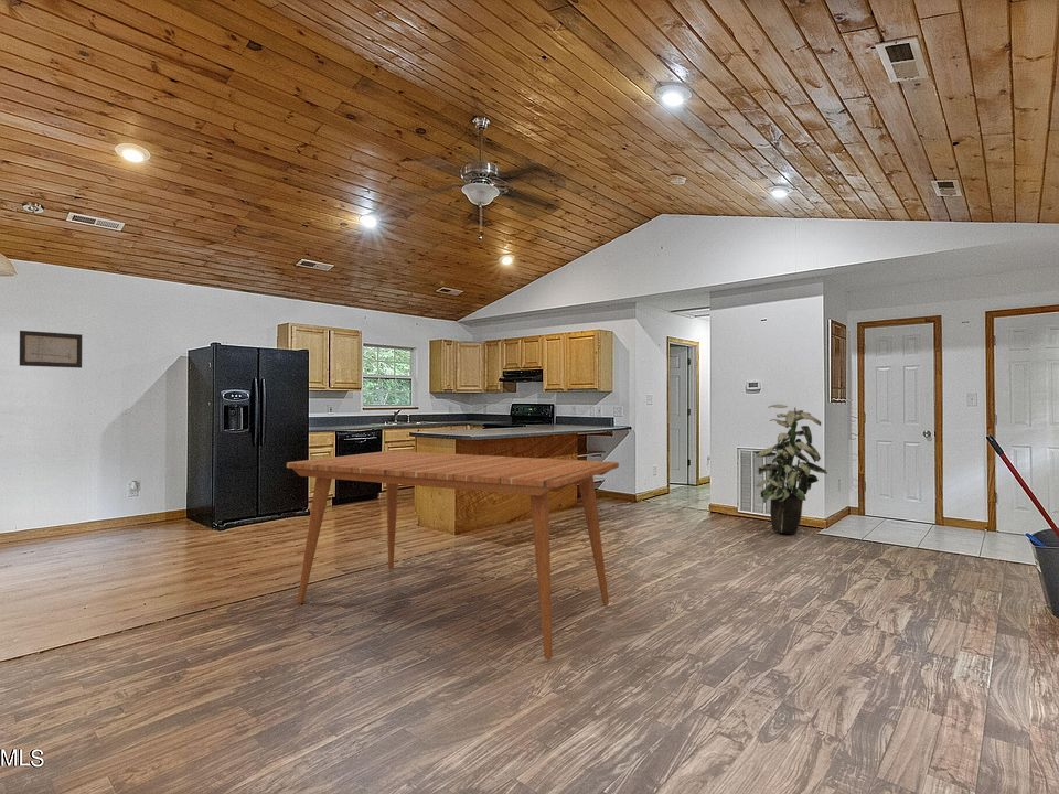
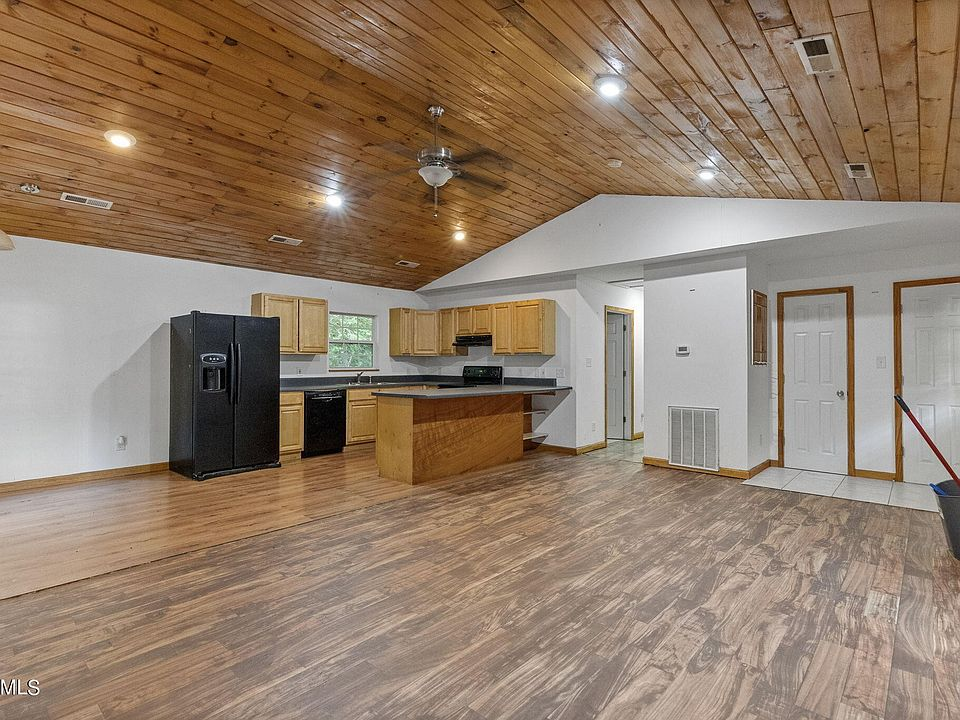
- wall art (51, 350)
- dining table (459, 489)
- indoor plant (785, 468)
